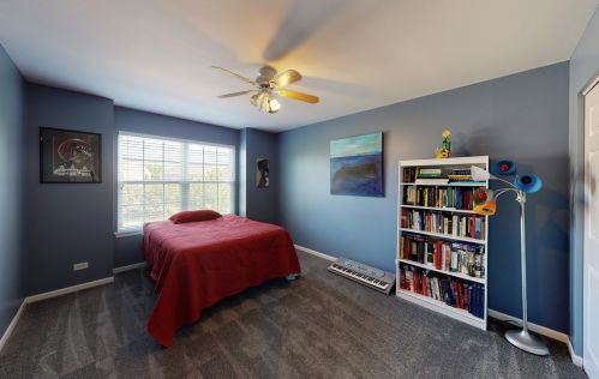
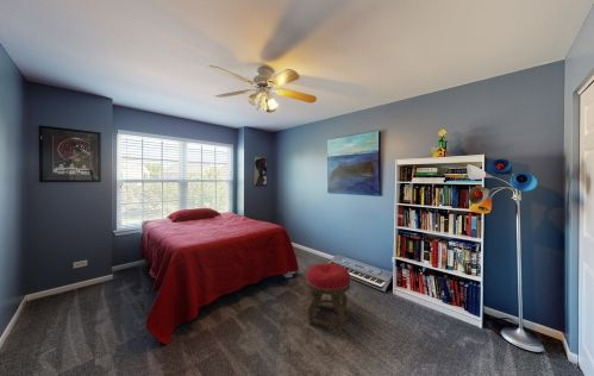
+ stool (327, 293)
